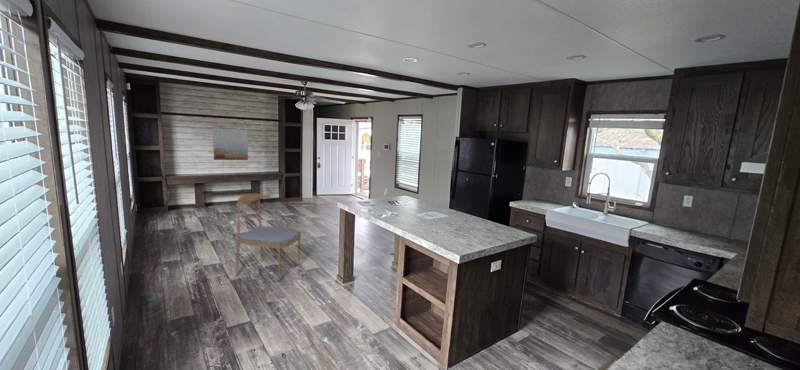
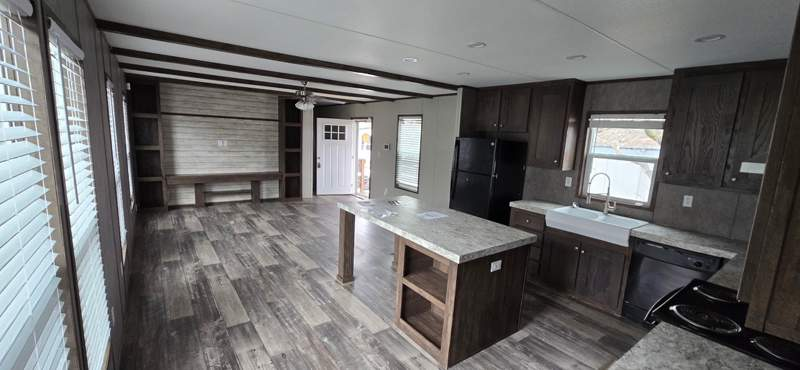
- dining chair (270, 233)
- wall art (230, 144)
